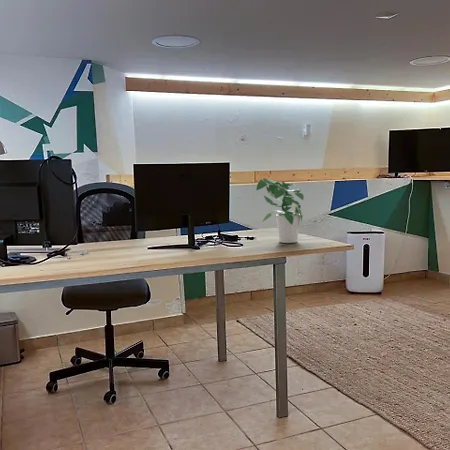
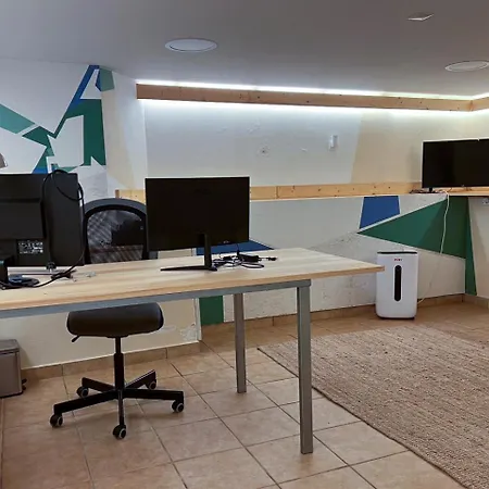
- potted plant (282, 210)
